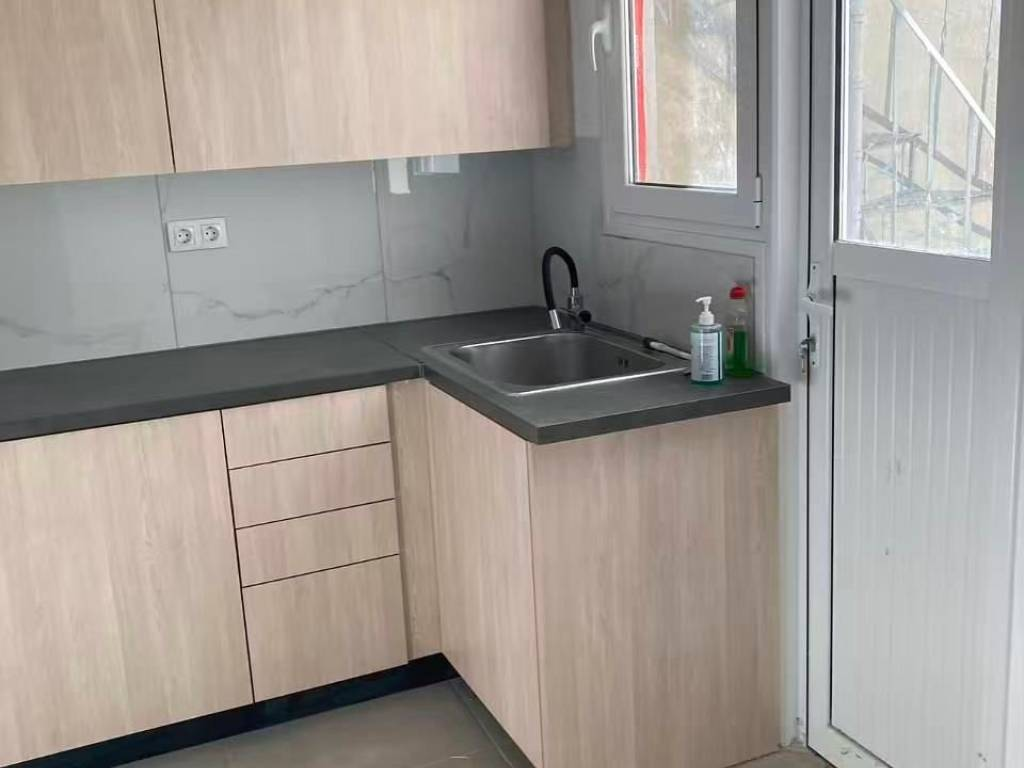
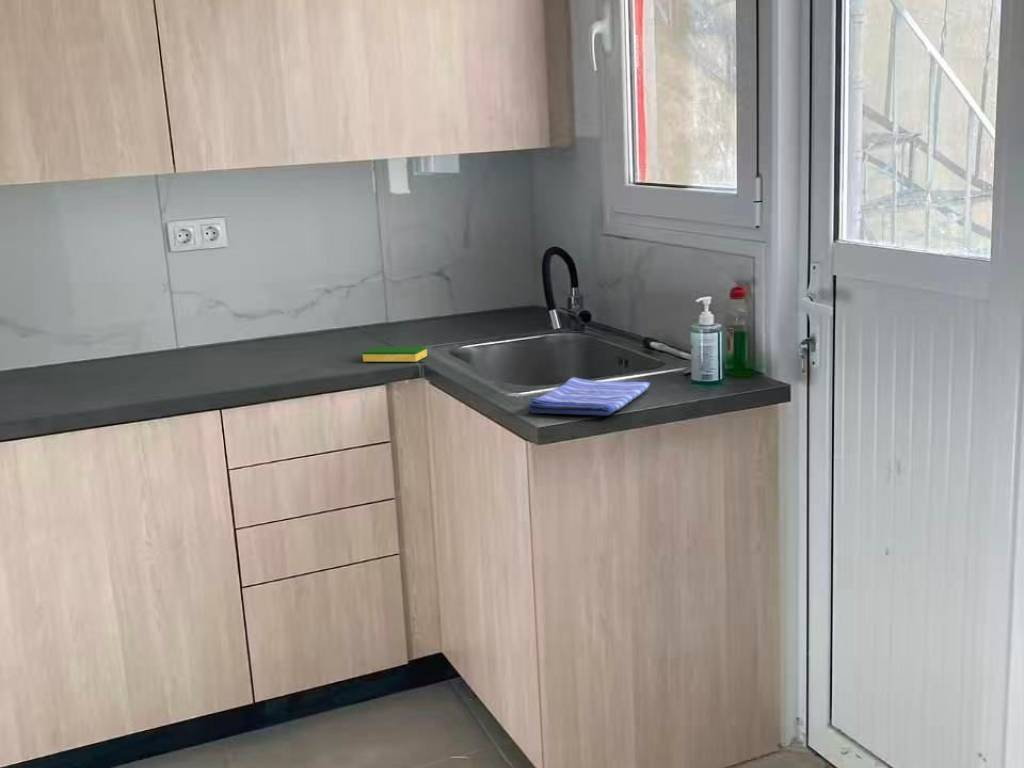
+ dish sponge (394, 354)
+ dish towel (590, 394)
